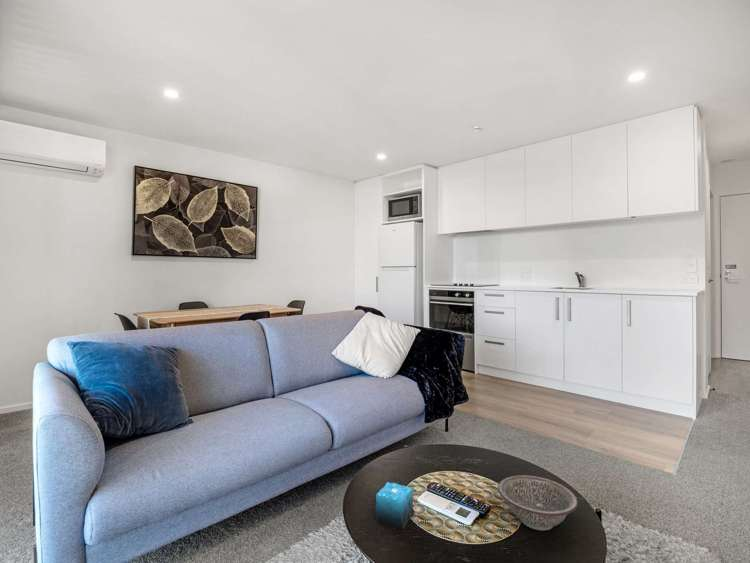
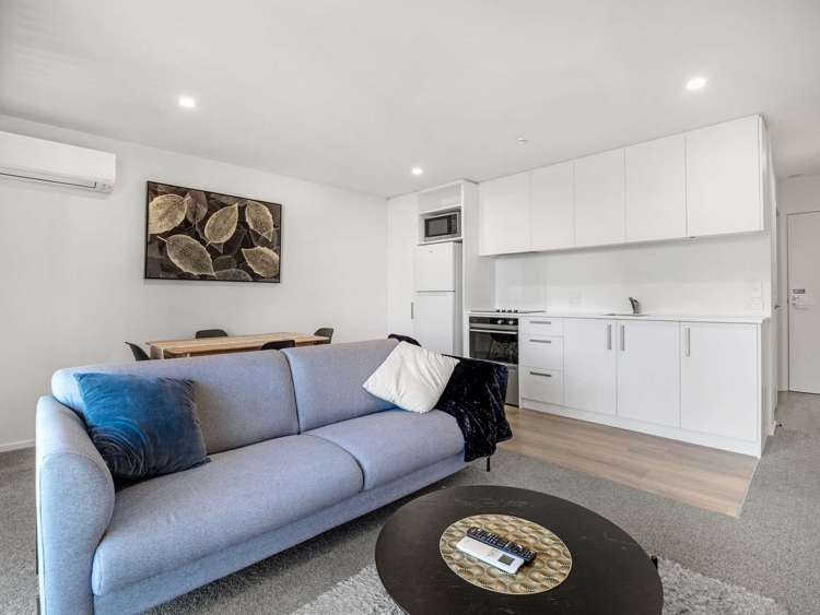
- candle (394, 499)
- decorative bowl (536, 506)
